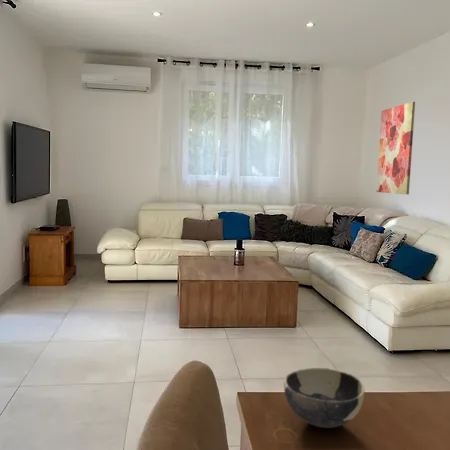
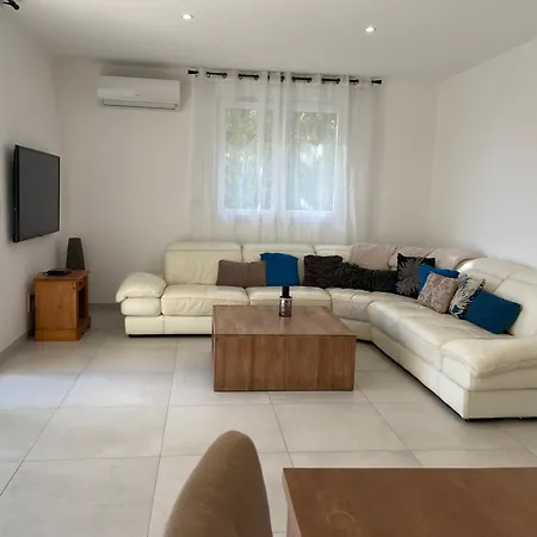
- bowl (322, 401)
- wall art (394, 150)
